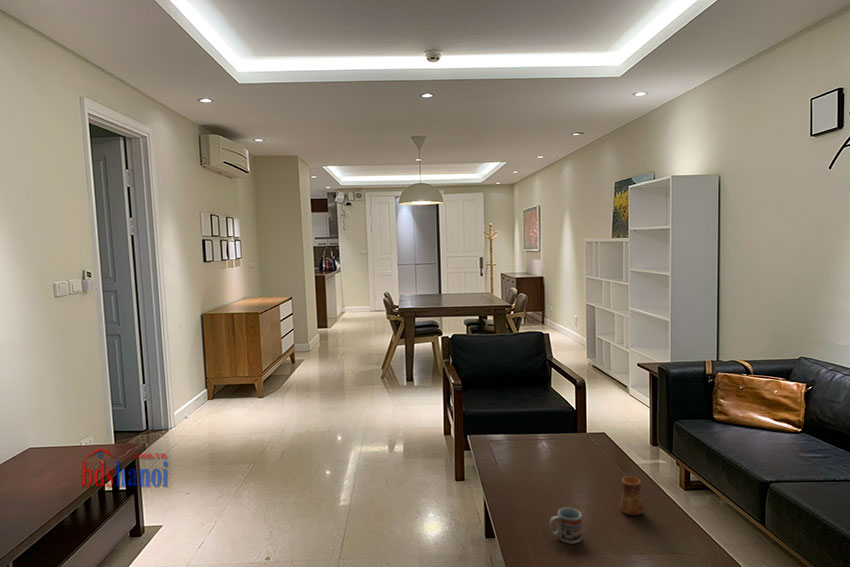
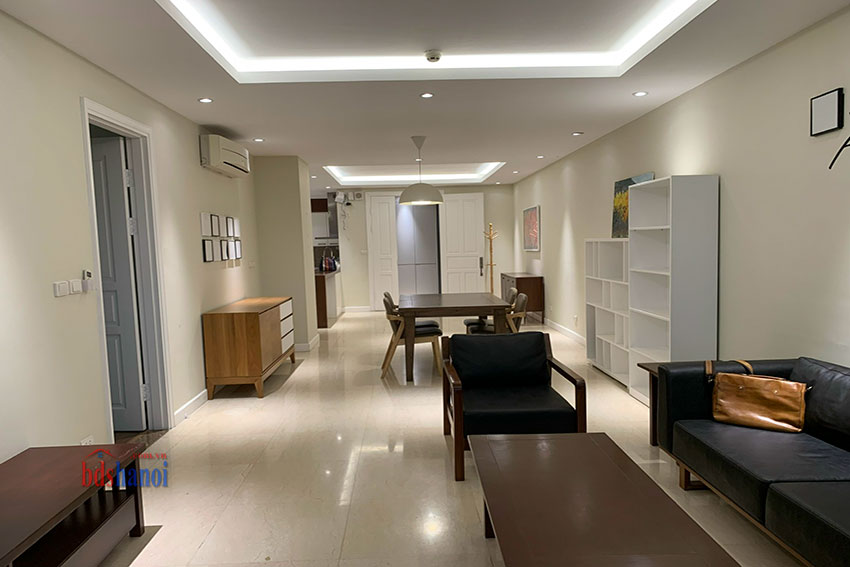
- cup (631, 496)
- cup (565, 525)
